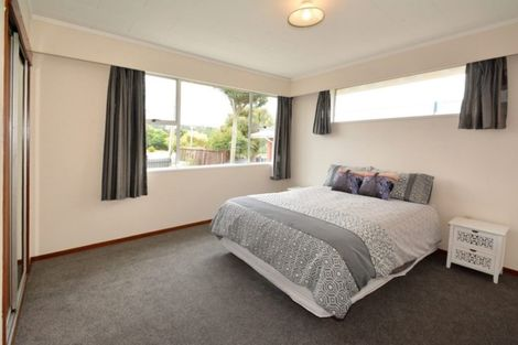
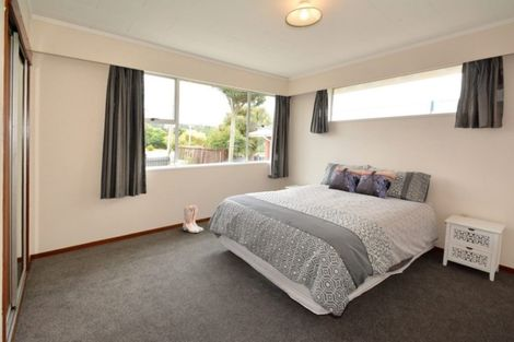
+ boots (194, 217)
